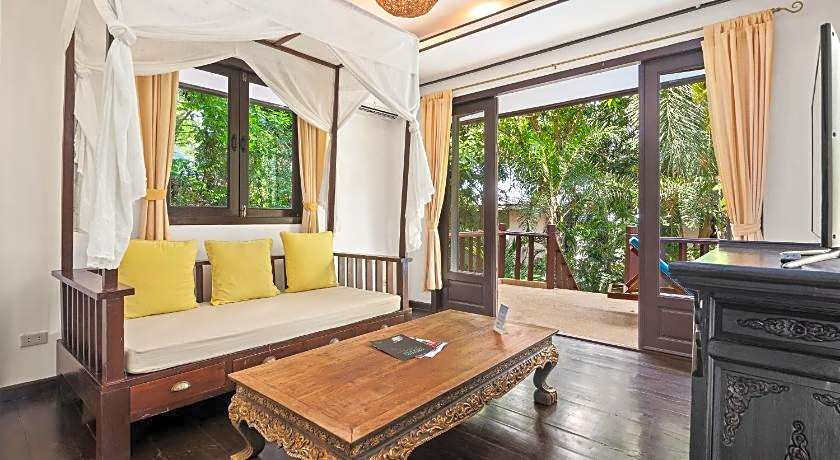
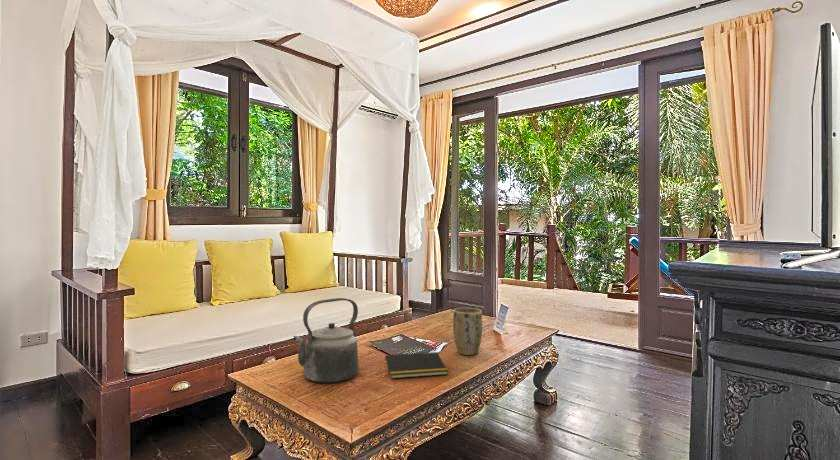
+ notepad (415, 364)
+ plant pot (467, 331)
+ kettle (326, 337)
